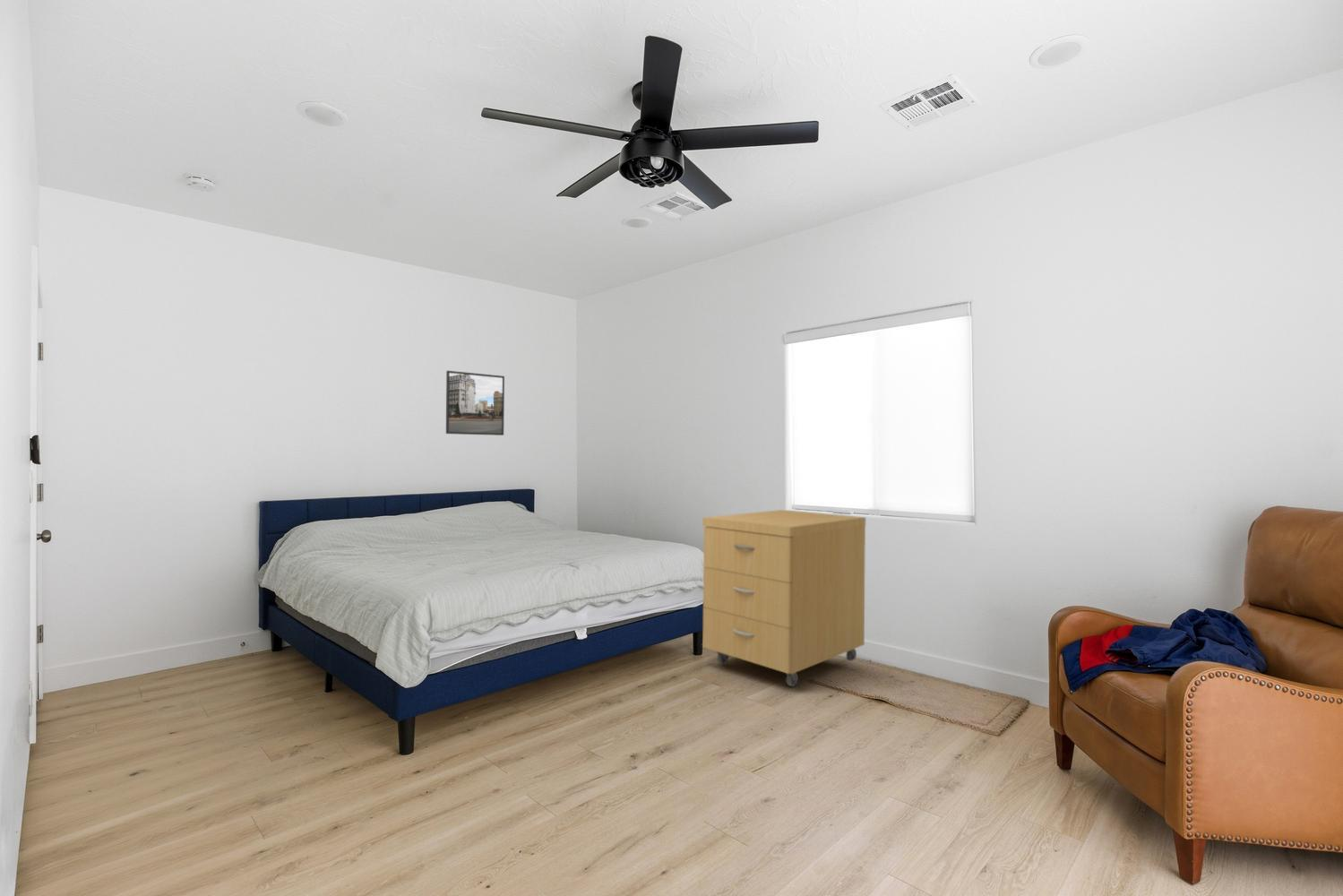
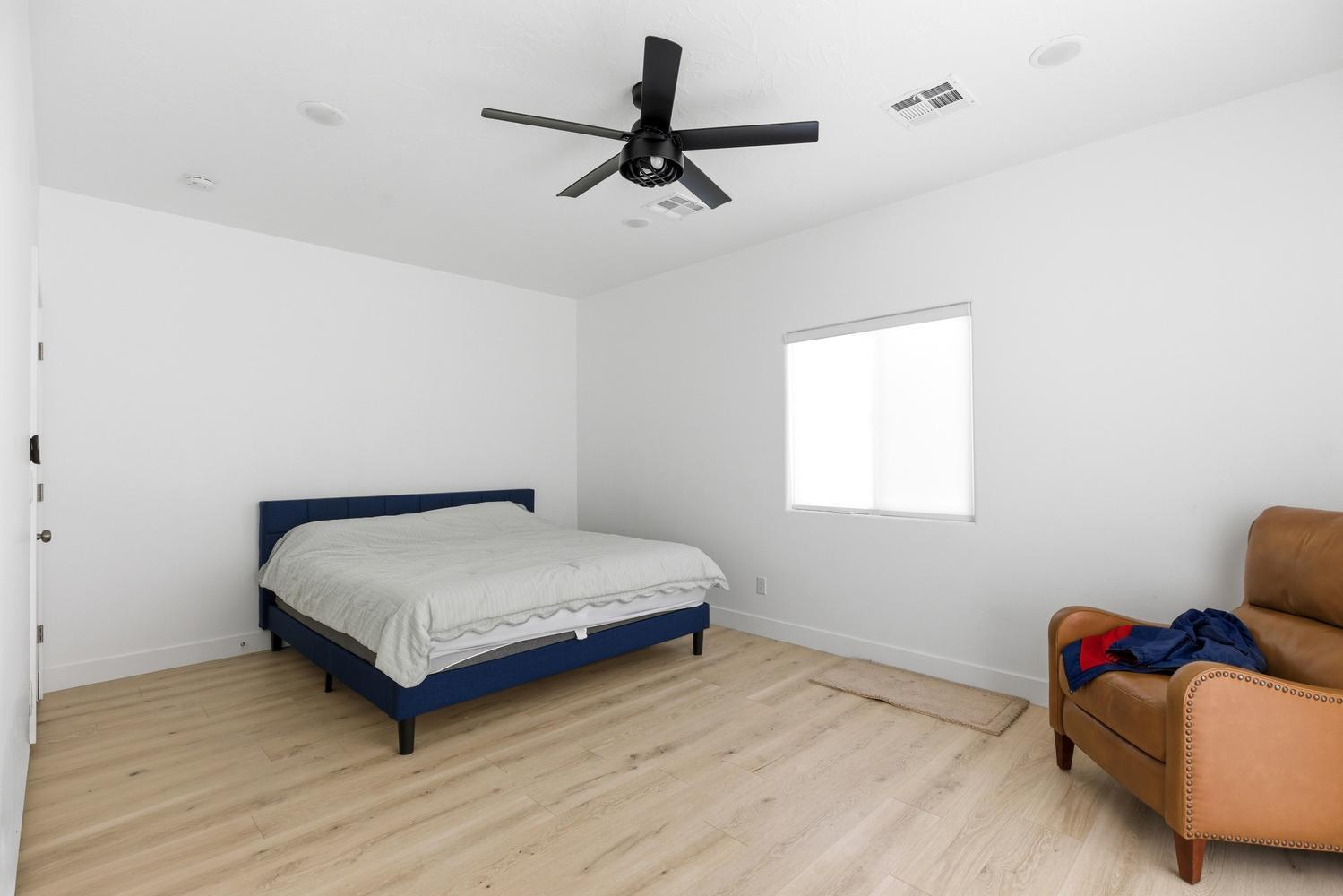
- storage cabinet (783, 590)
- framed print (476, 403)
